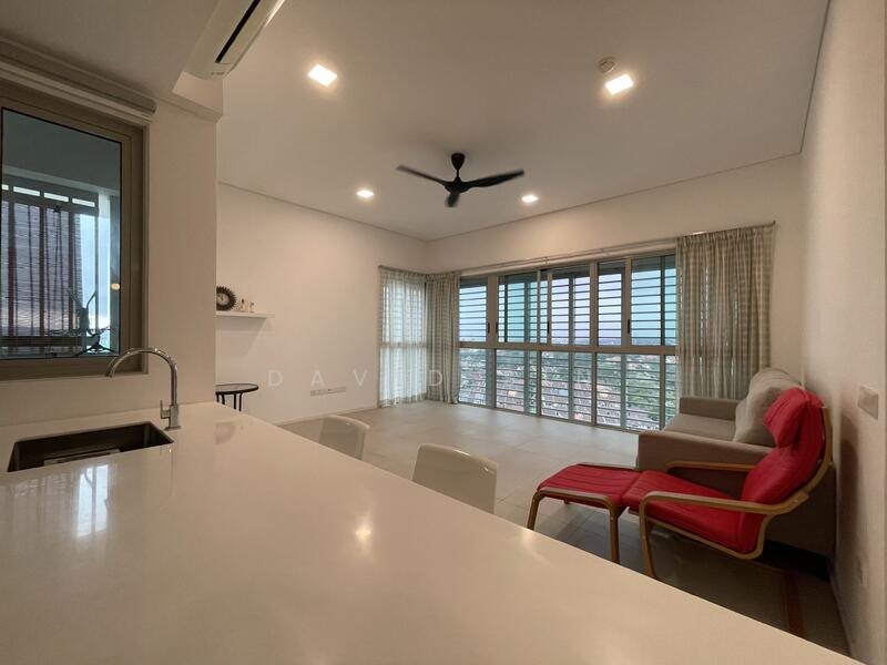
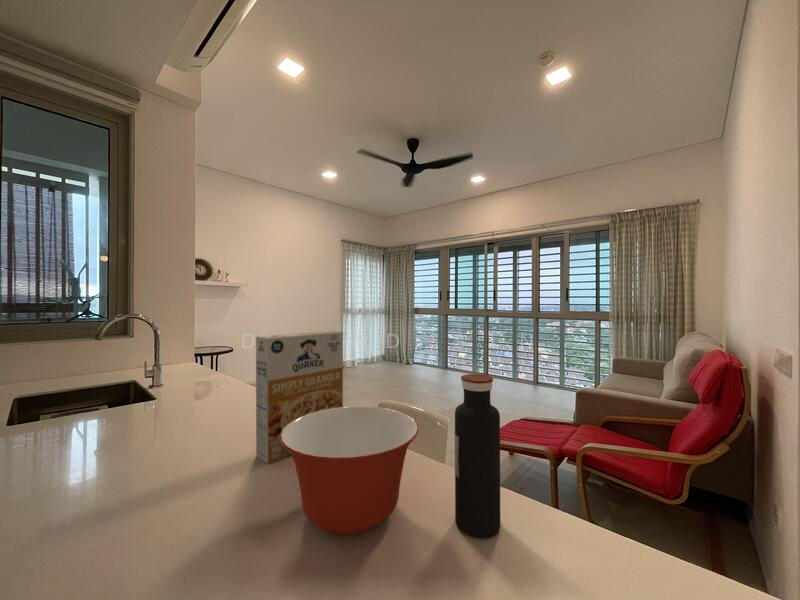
+ mixing bowl (351, 469)
+ cereal box (302, 389)
+ water bottle (477, 450)
